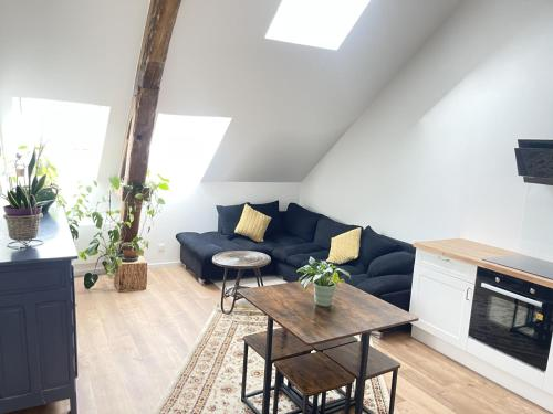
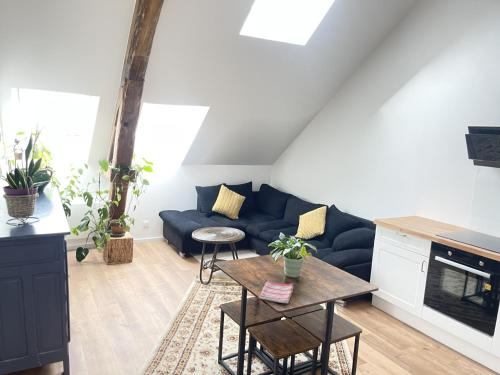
+ dish towel (276, 291)
